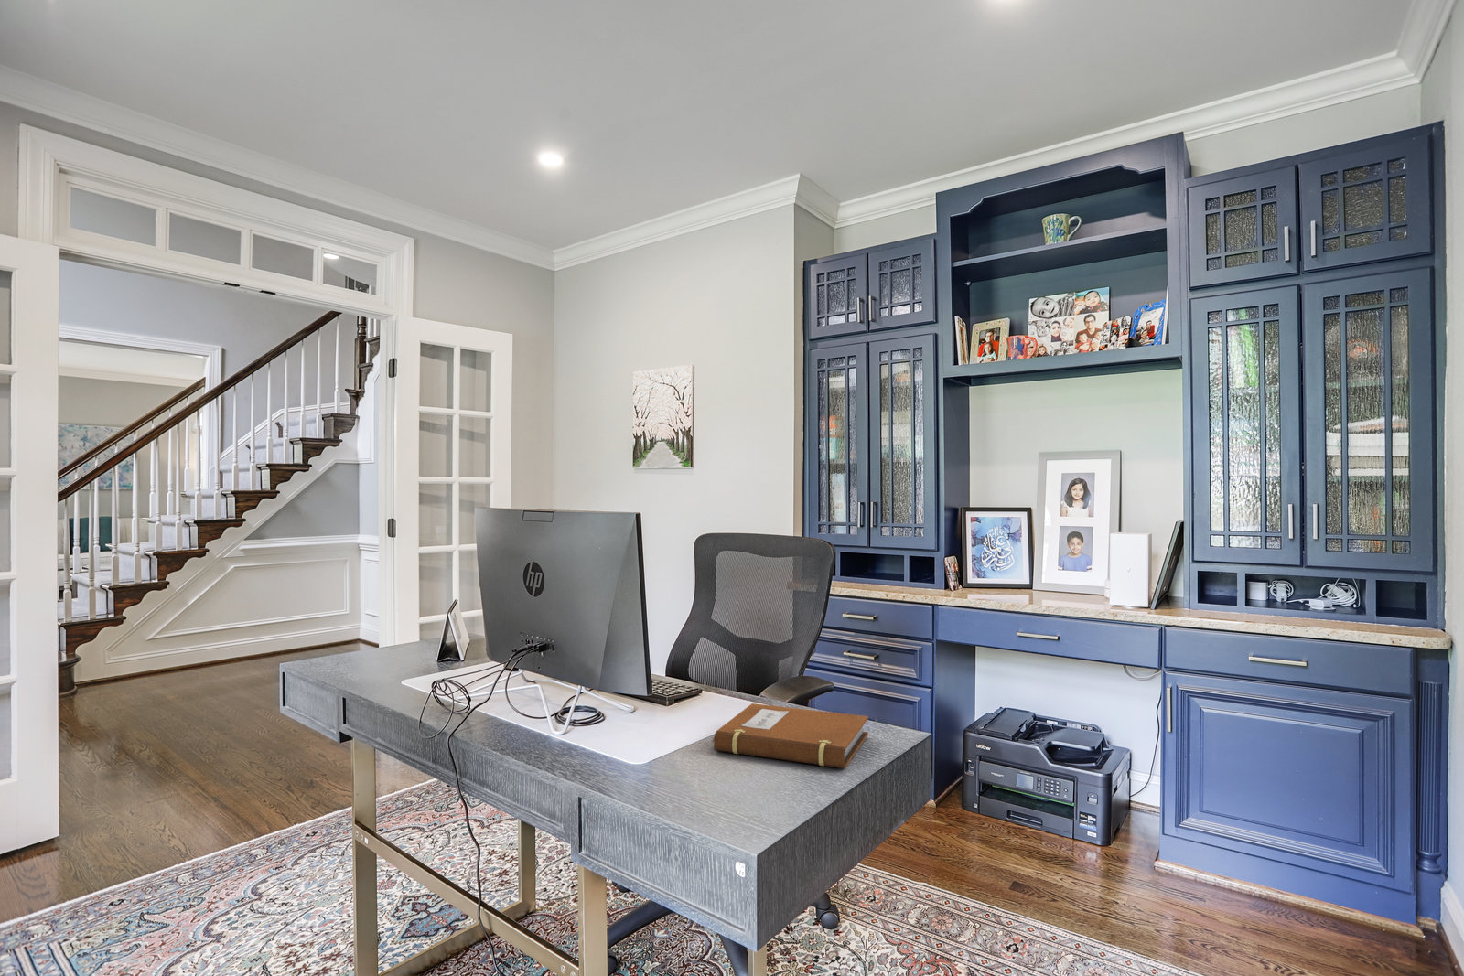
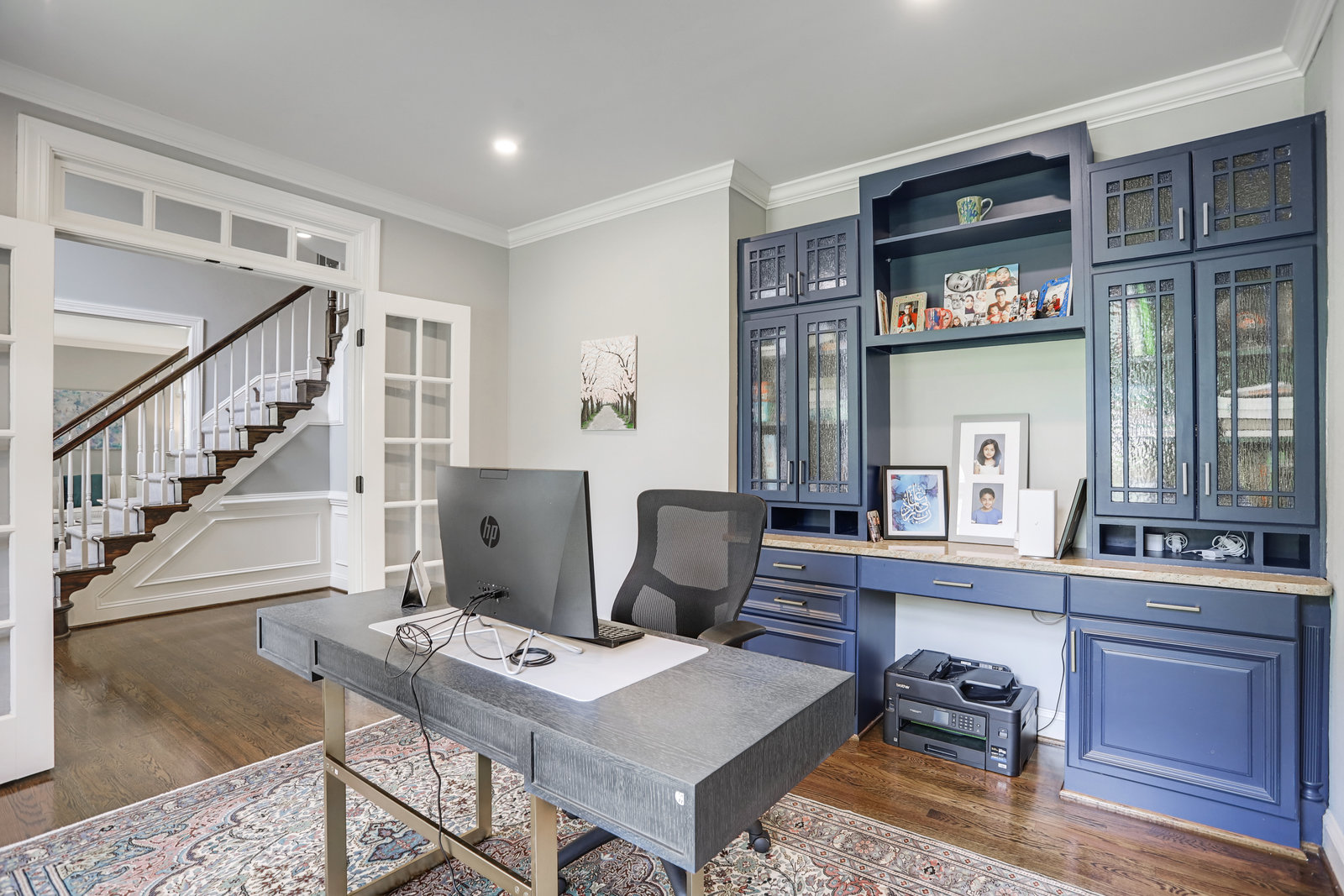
- notebook (790, 733)
